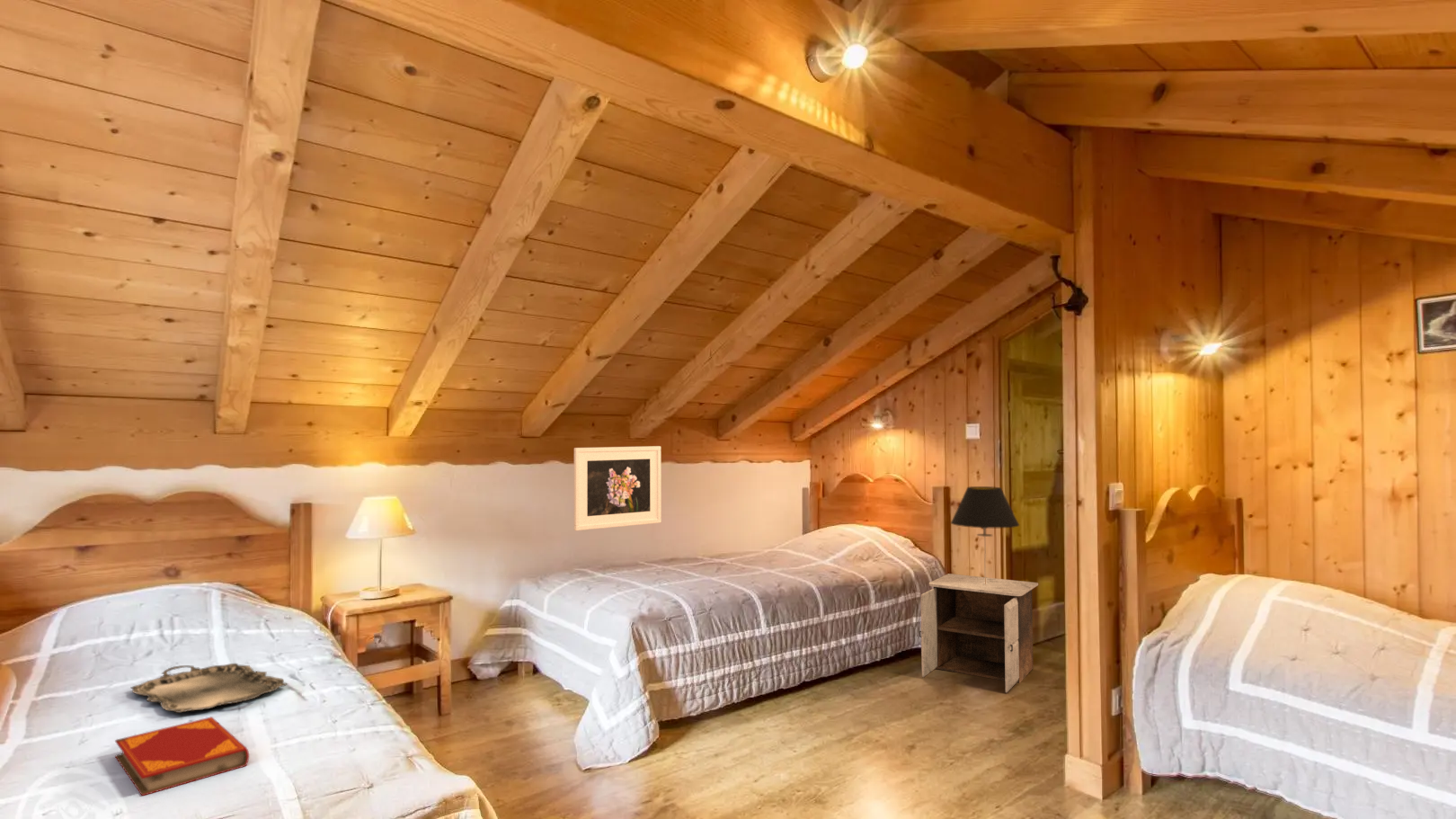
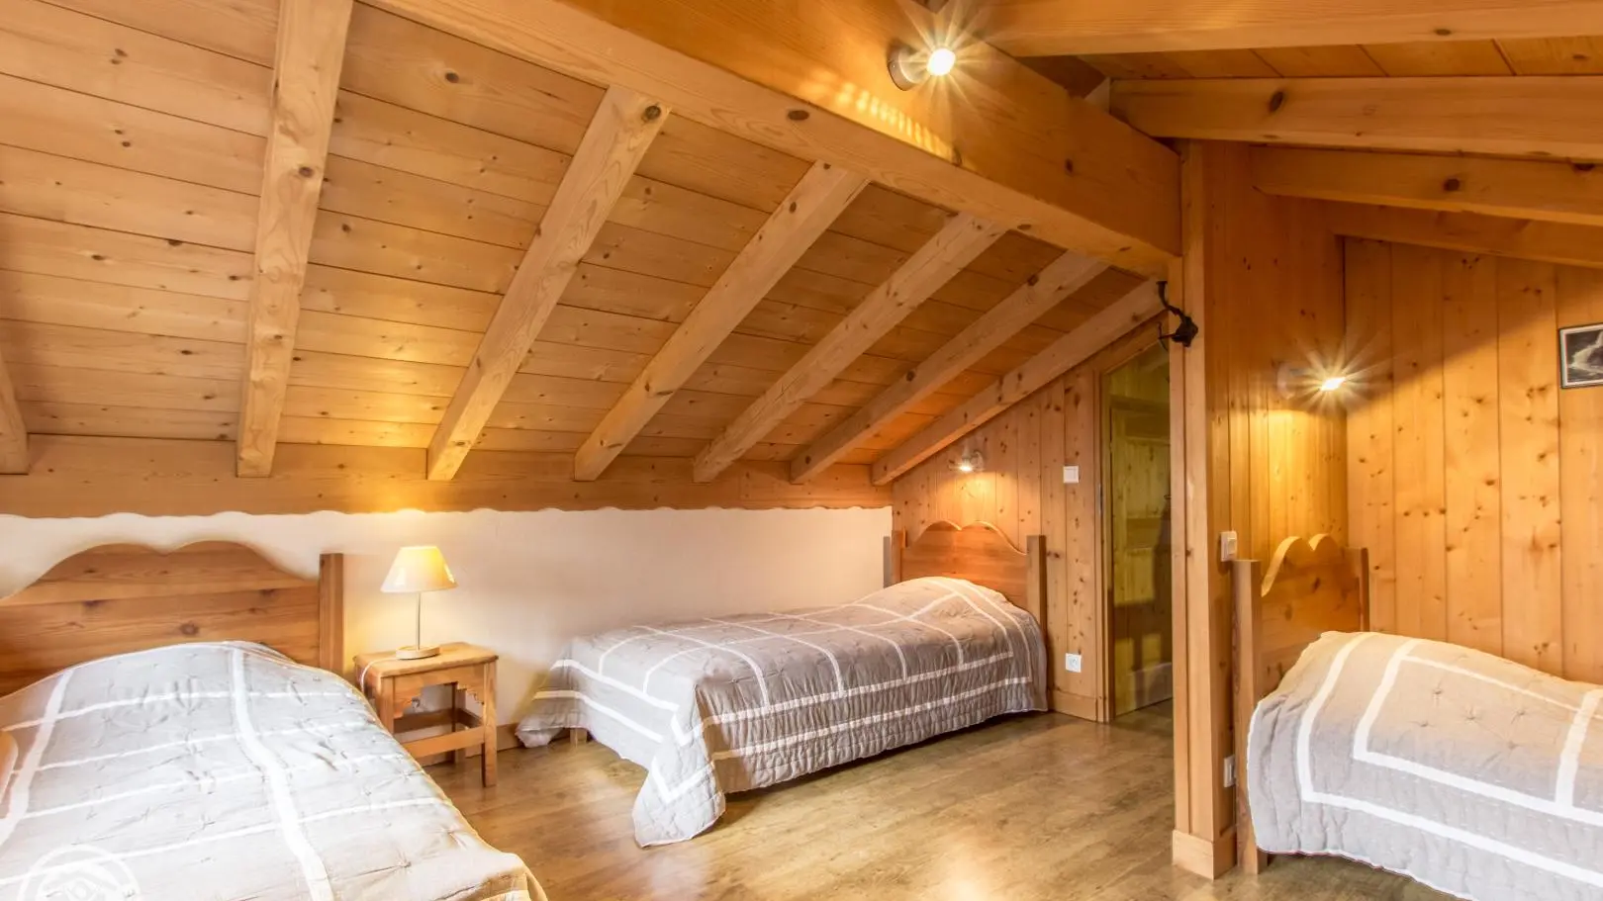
- nightstand (978, 629)
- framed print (618, 486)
- table lamp (984, 535)
- serving tray (209, 686)
- hardback book (181, 752)
